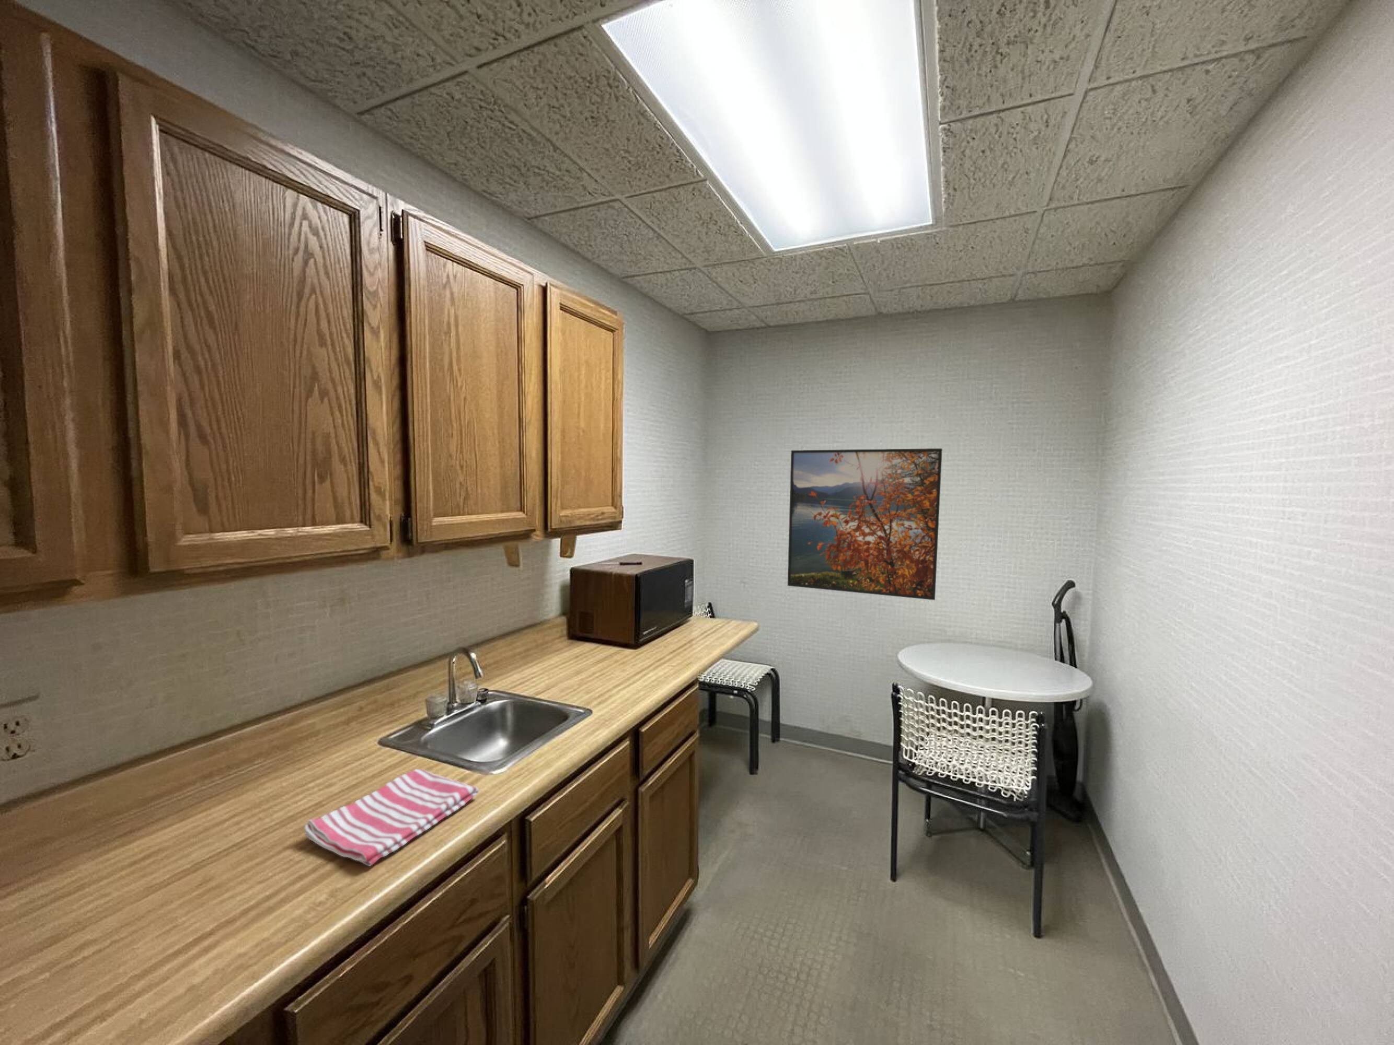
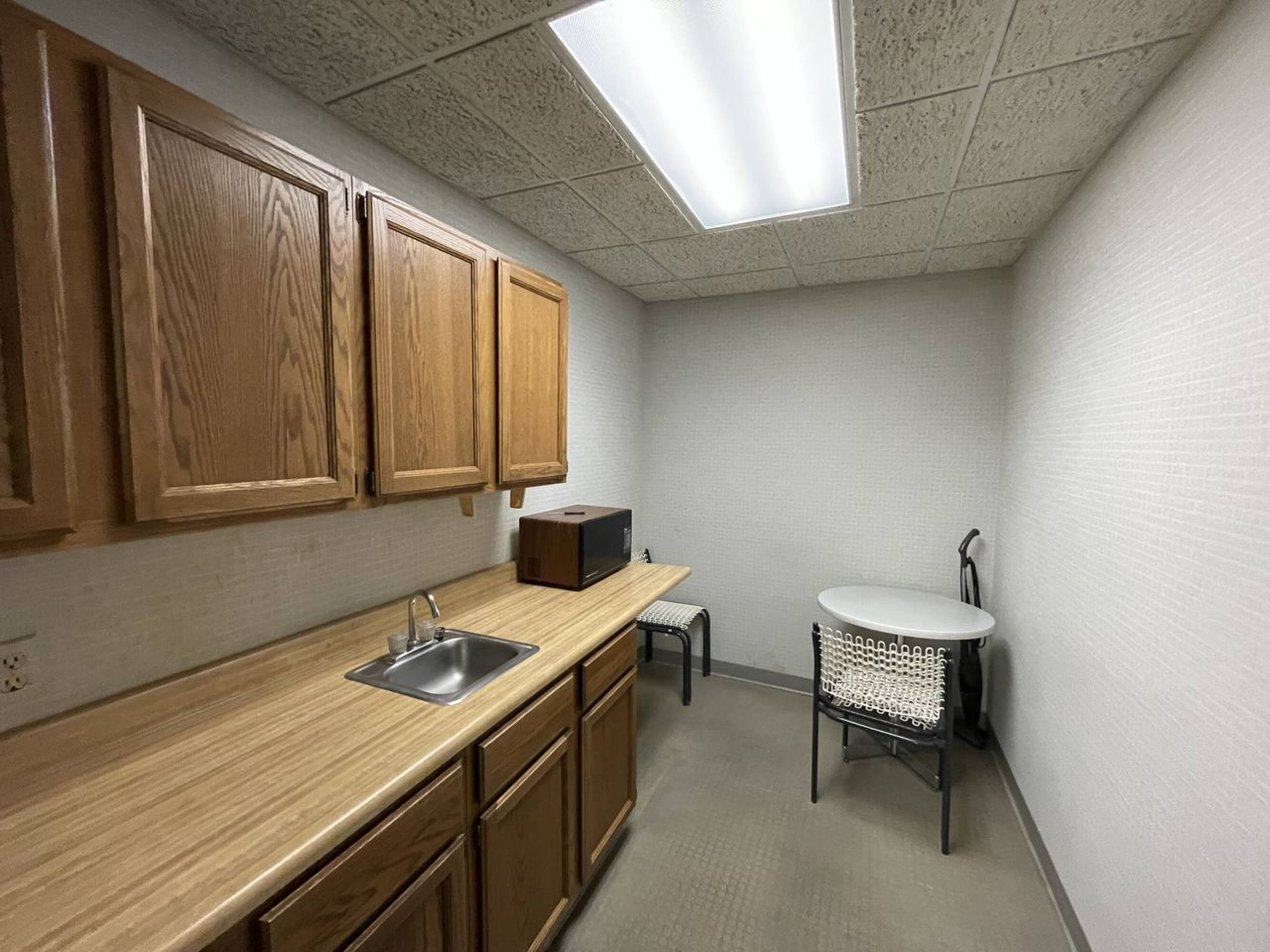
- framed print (859, 521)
- dish towel (397, 808)
